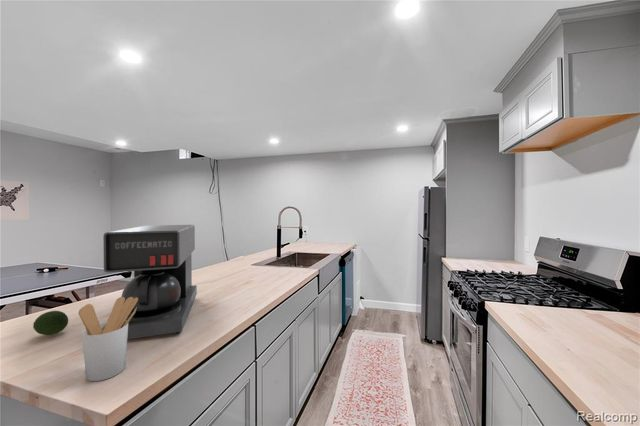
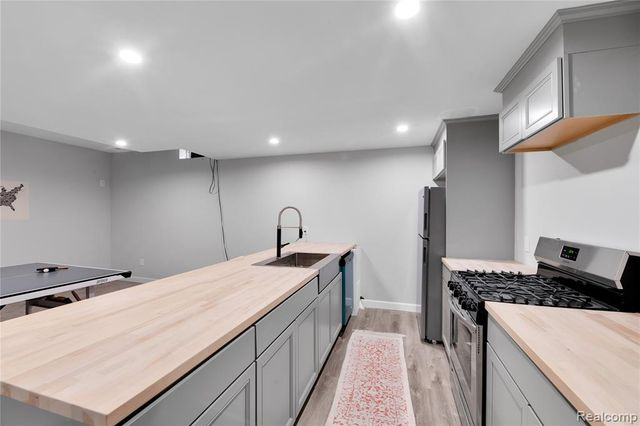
- coffee maker (159, 271)
- utensil holder (113, 333)
- fruit (51, 322)
